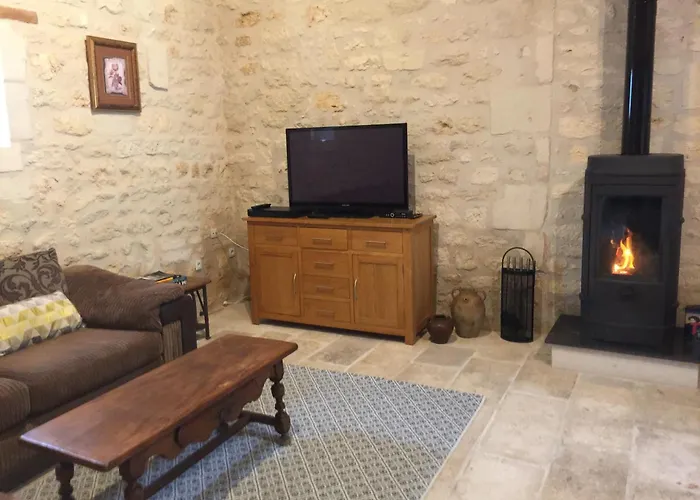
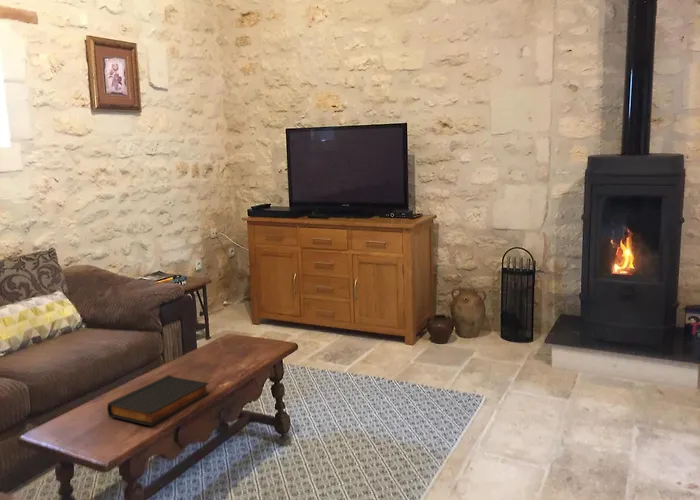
+ book (159, 398)
